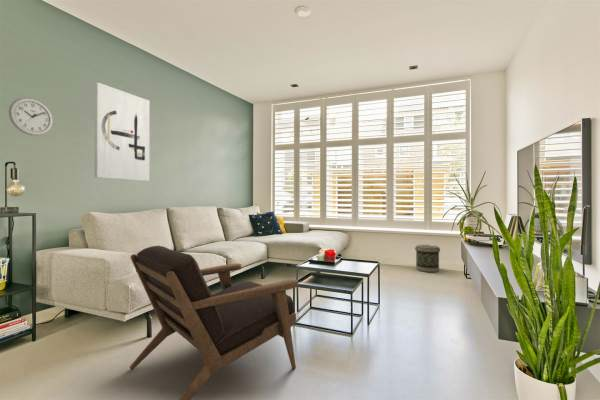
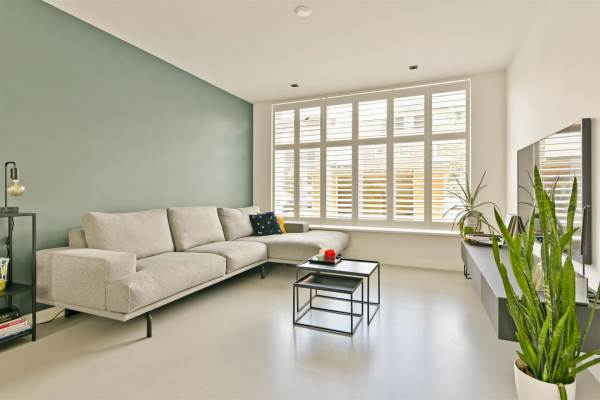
- wall clock (32, 116)
- basket (427, 257)
- armchair (218, 304)
- wall art (124, 135)
